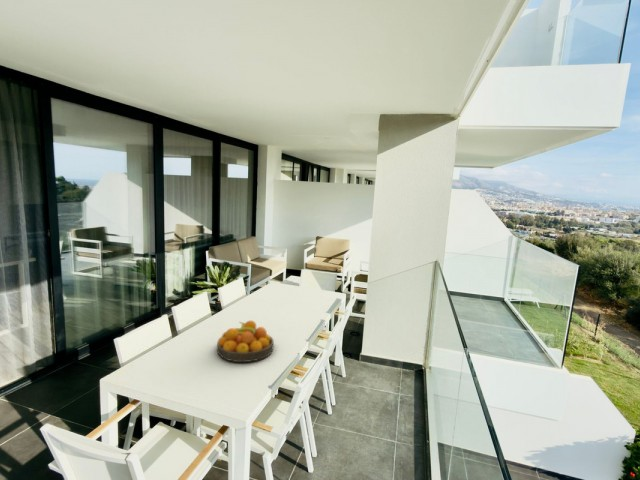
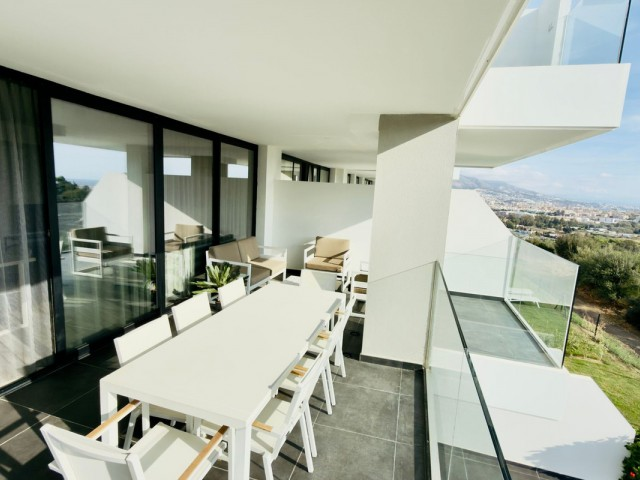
- fruit bowl (245, 337)
